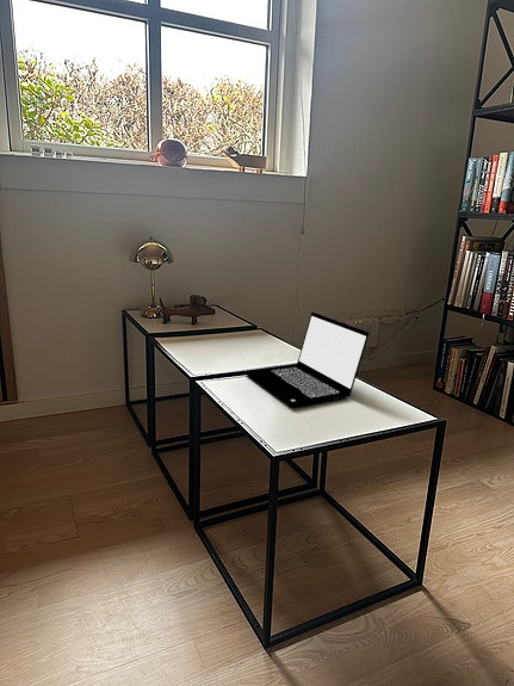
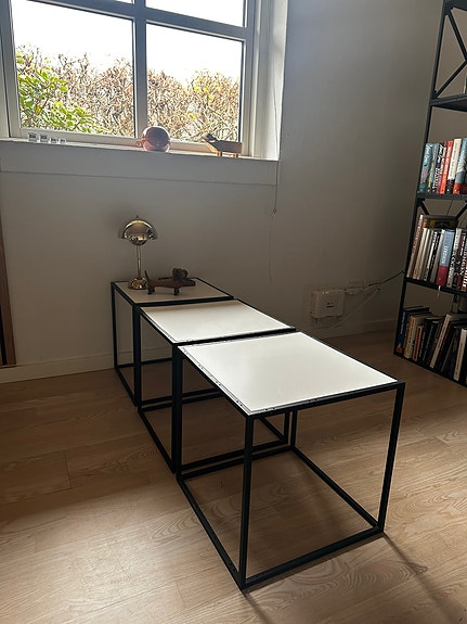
- laptop computer (303, 354)
